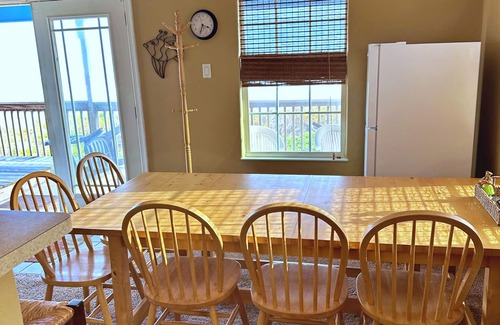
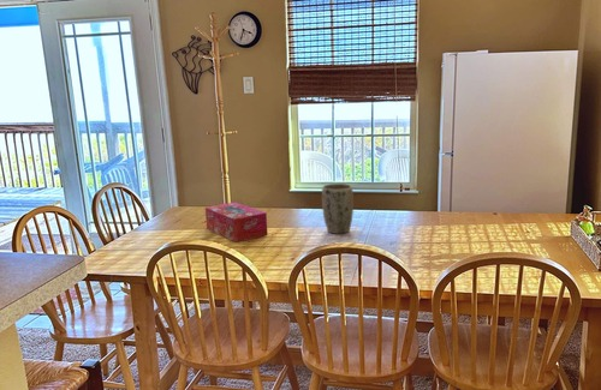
+ tissue box (234, 221)
+ plant pot (338, 208)
